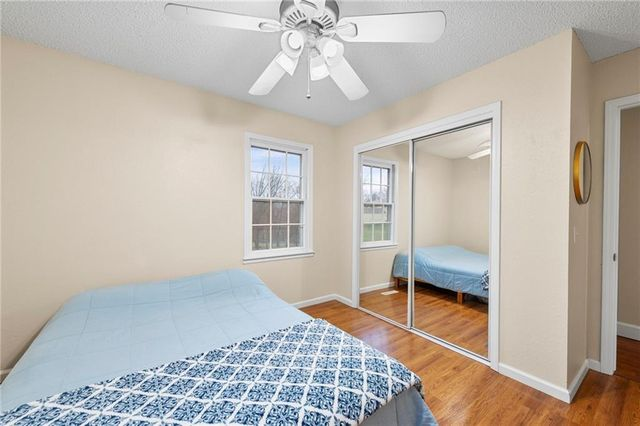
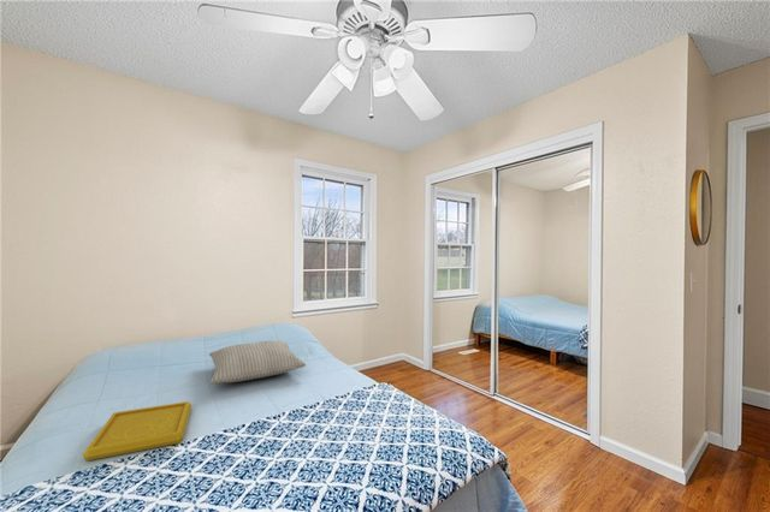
+ pillow (255, 358)
+ serving tray (144, 427)
